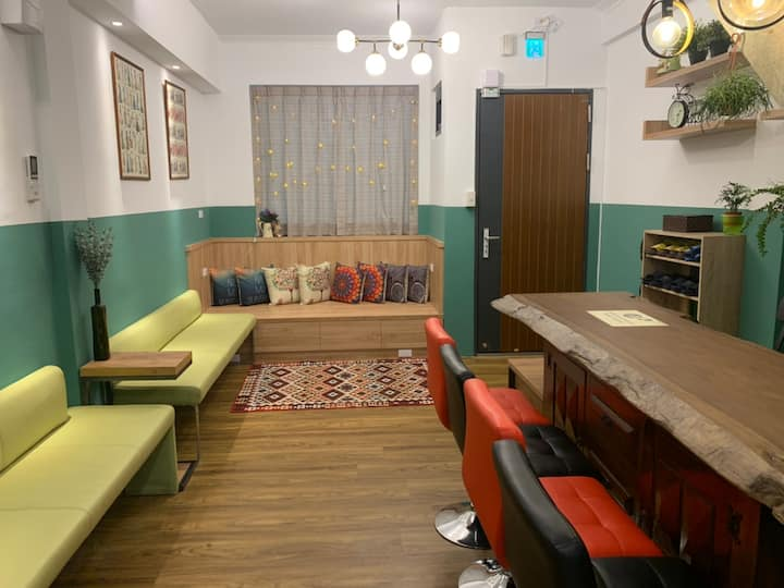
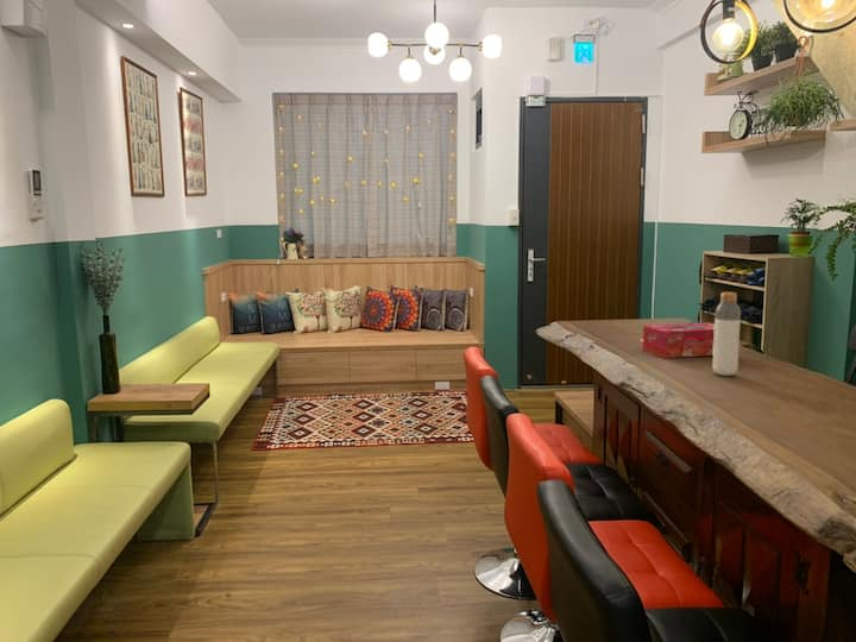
+ bottle (726, 333)
+ tissue box (686, 339)
